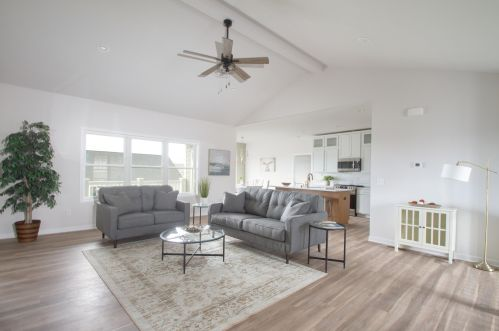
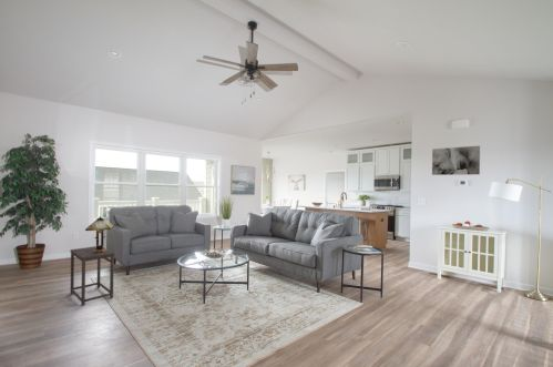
+ wall art (454, 161)
+ table lamp (101, 233)
+ side table (98, 273)
